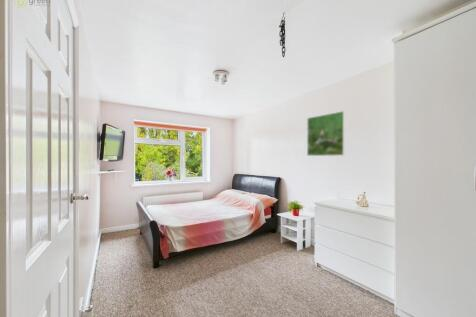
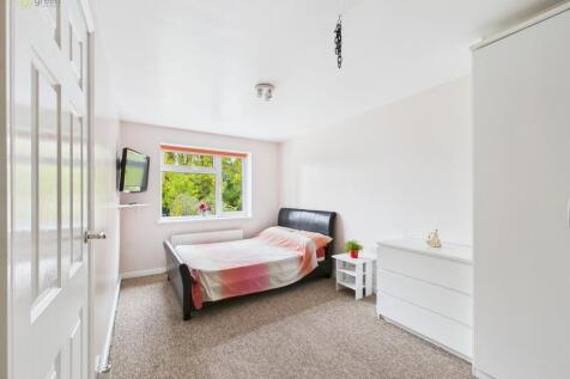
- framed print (324, 135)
